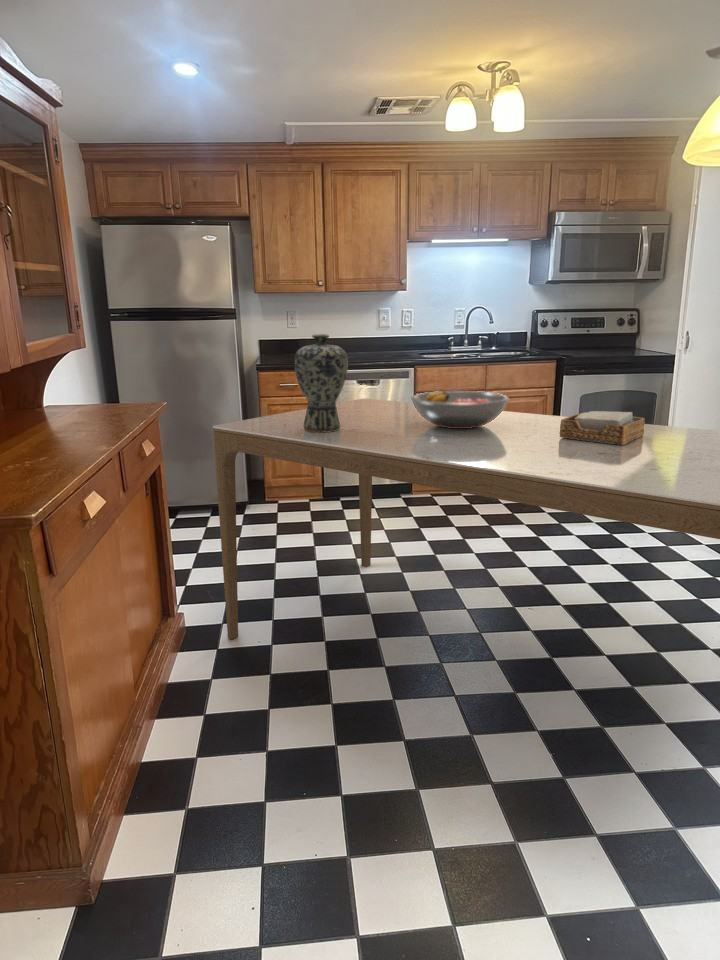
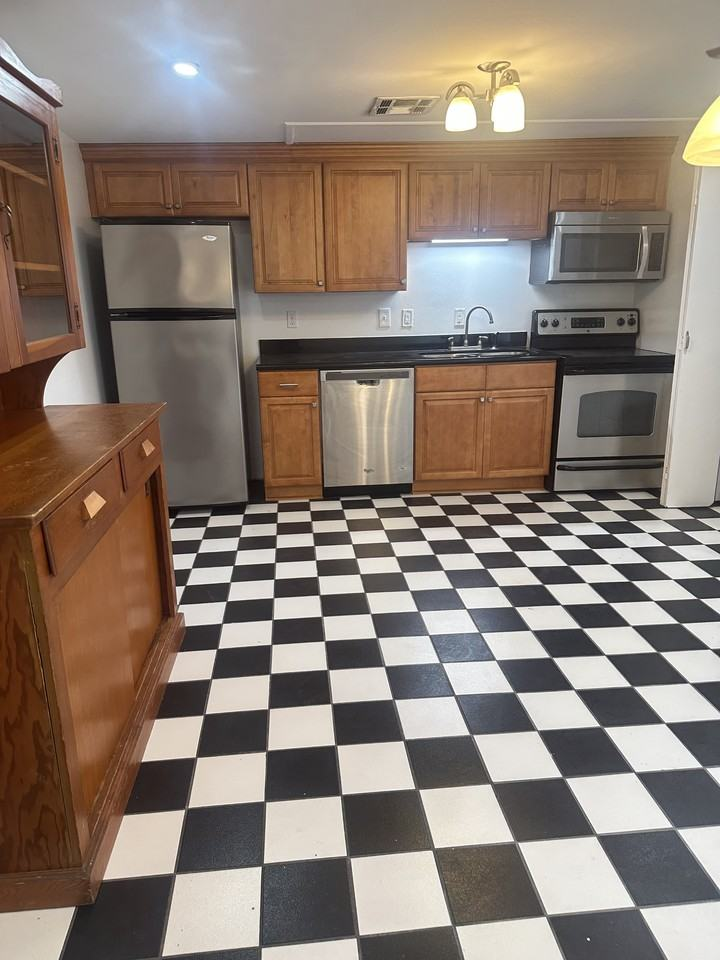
- vase (321, 382)
- dining table (500, 499)
- fruit bowl (459, 406)
- napkin holder (602, 424)
